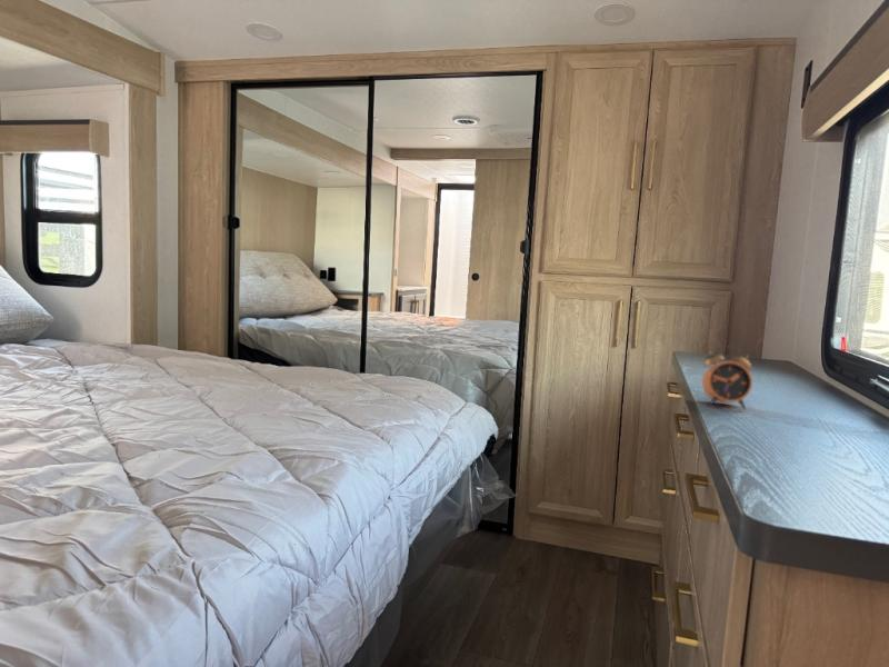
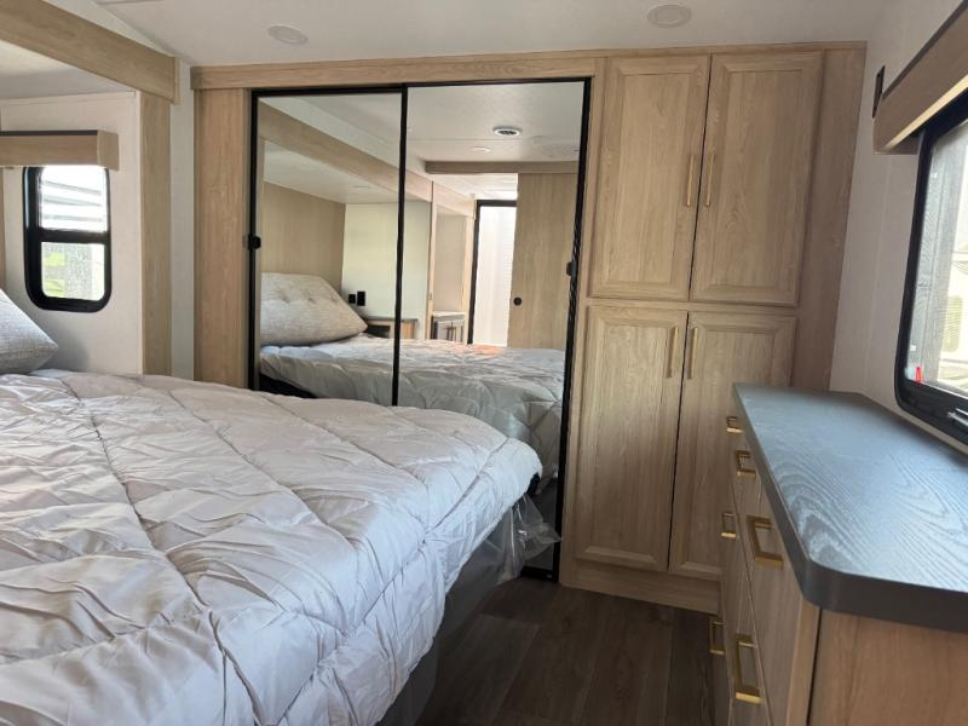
- alarm clock (727, 376)
